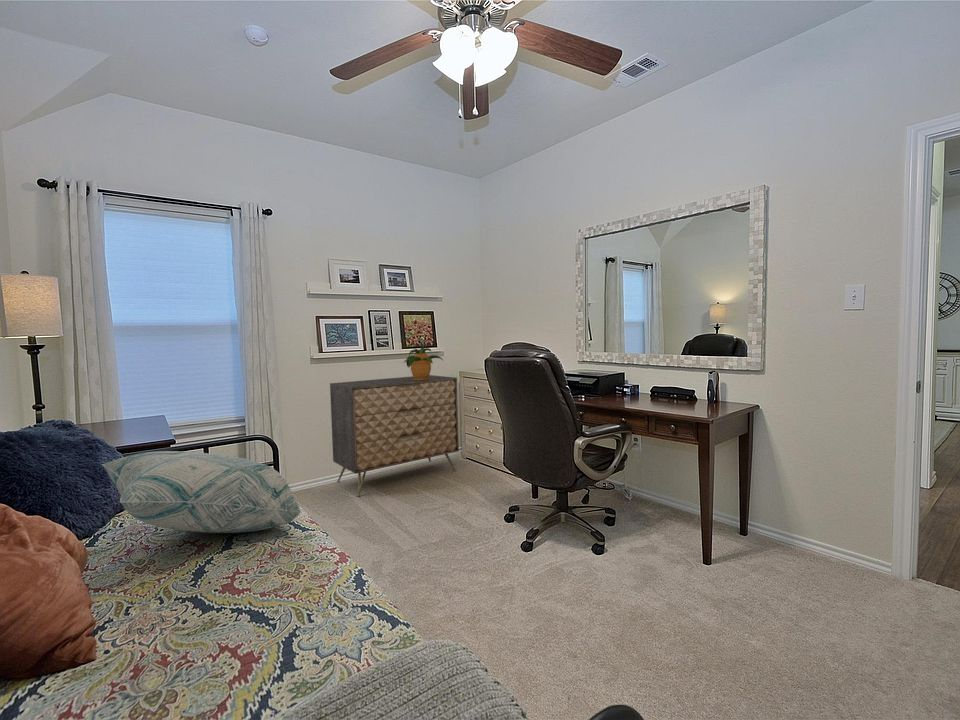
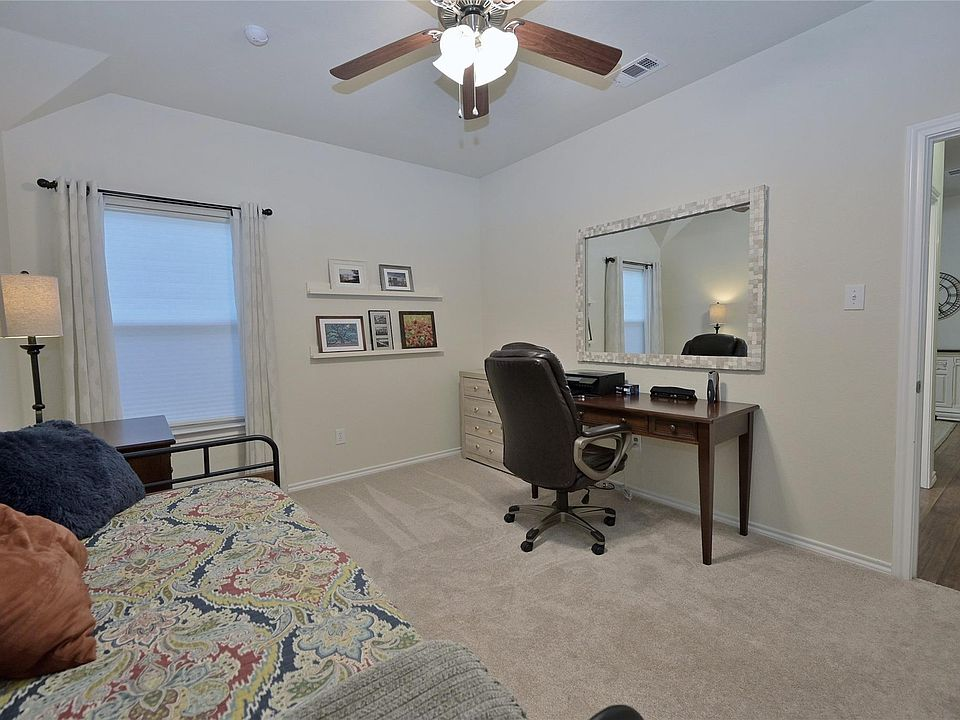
- dresser (397, 428)
- potted plant (423, 362)
- decorative pillow (199, 492)
